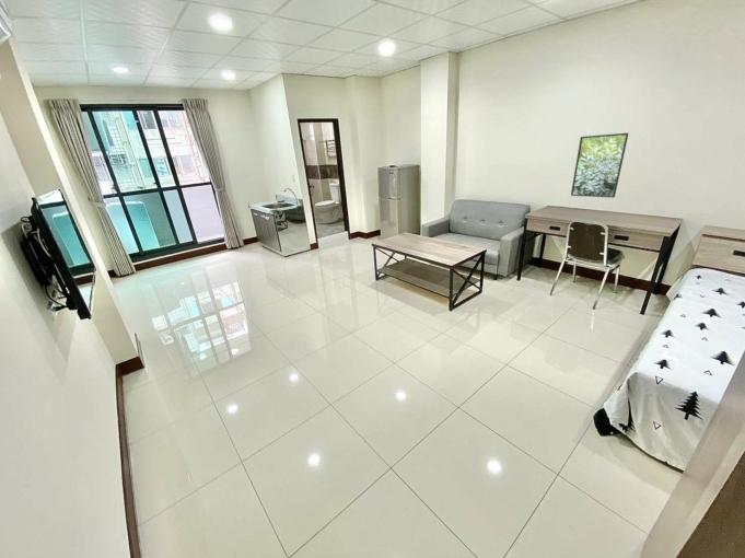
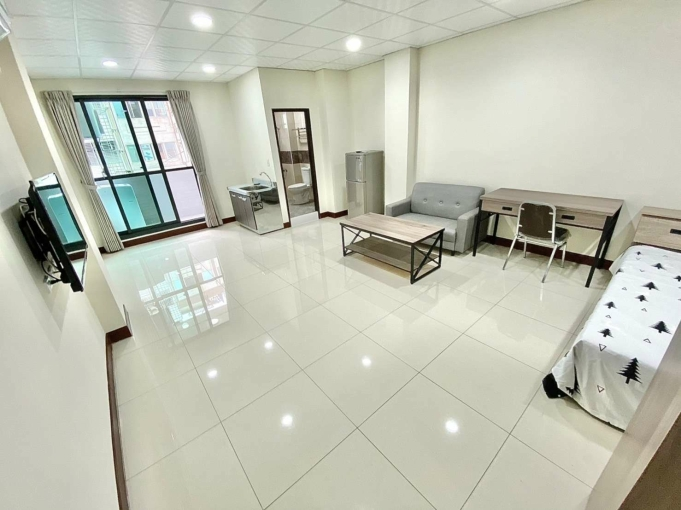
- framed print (597, 166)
